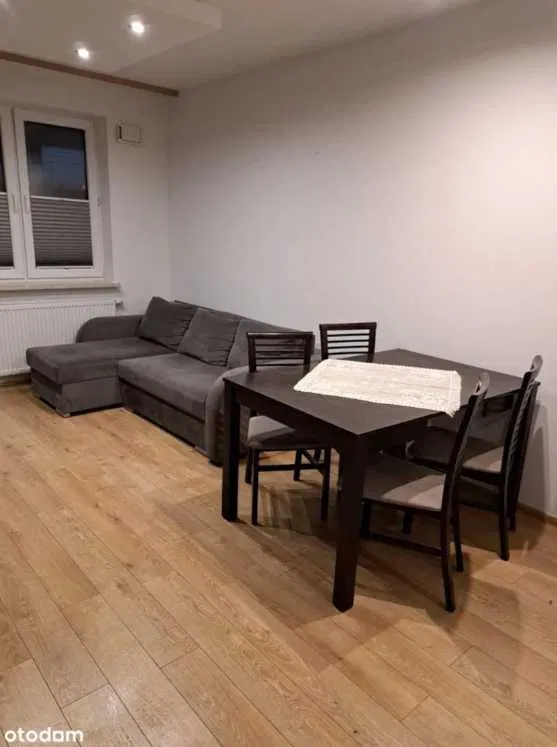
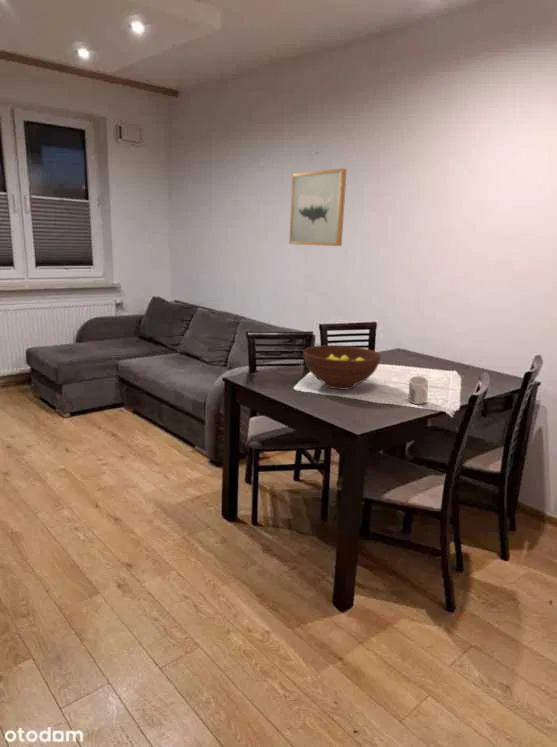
+ mug (420, 390)
+ wall art (316, 208)
+ fruit bowl (340, 369)
